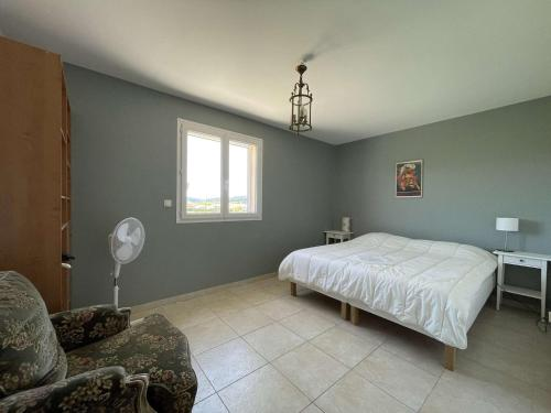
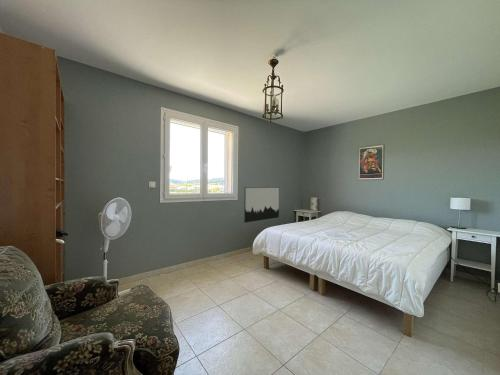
+ wall art (263, 203)
